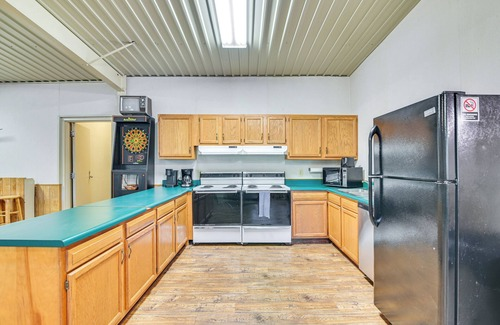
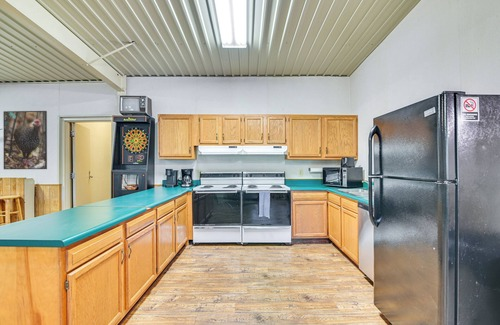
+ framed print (25, 140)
